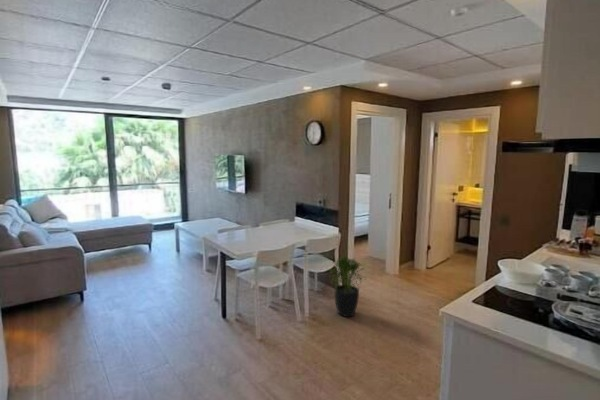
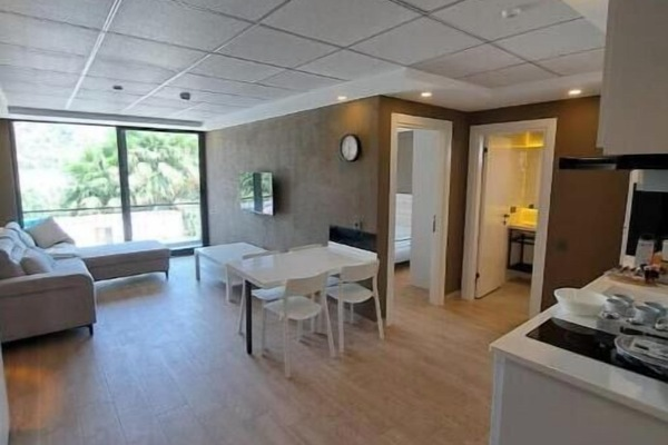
- potted plant (346, 283)
